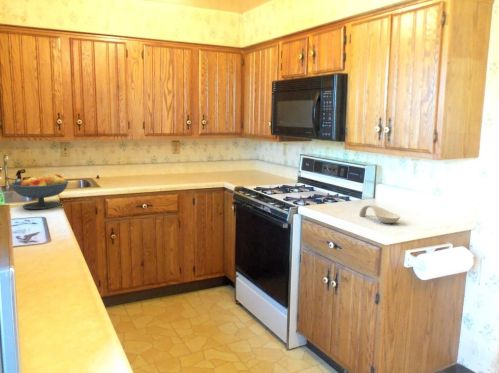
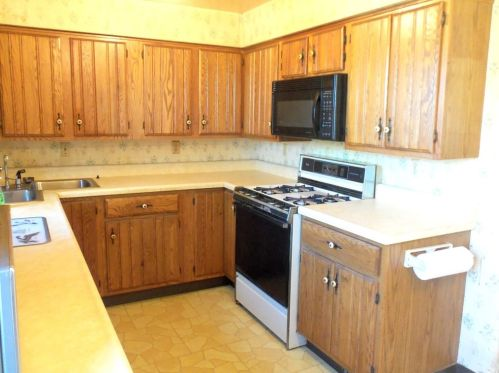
- fruit bowl (40, 190)
- spoon rest (378, 213)
